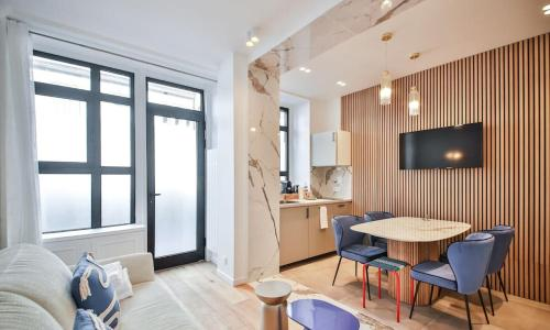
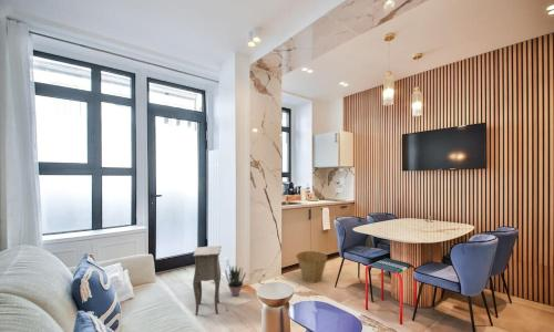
+ basket (311, 267)
+ potted plant (235, 279)
+ side table (207, 279)
